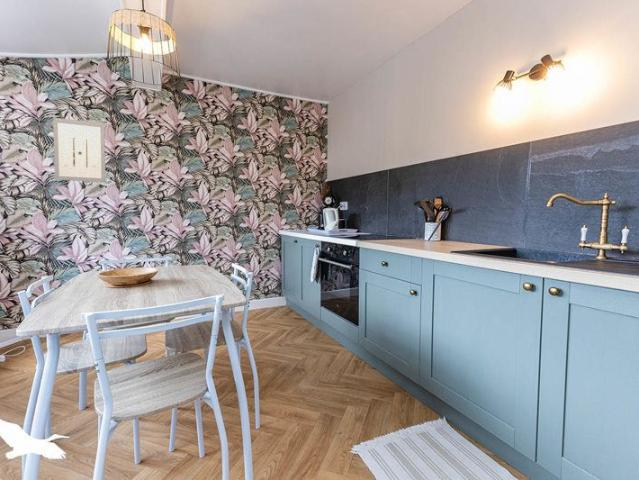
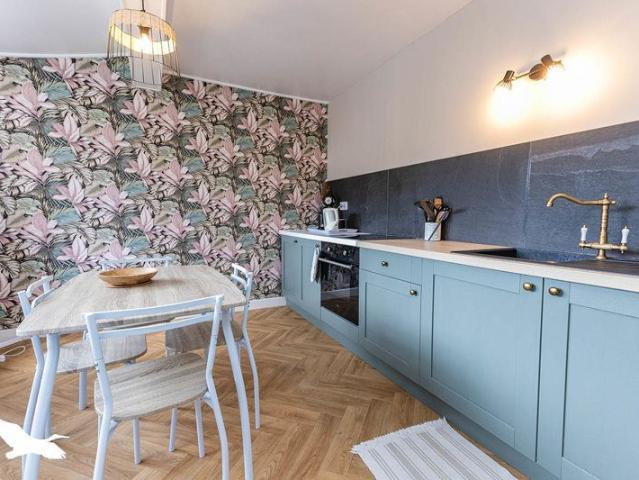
- wall art (80, 150)
